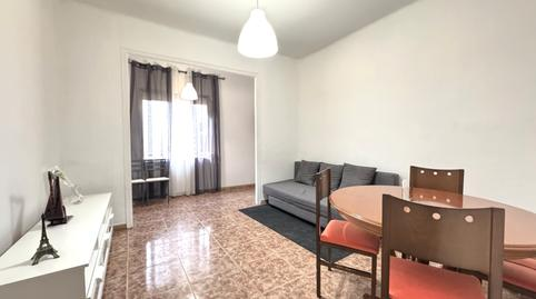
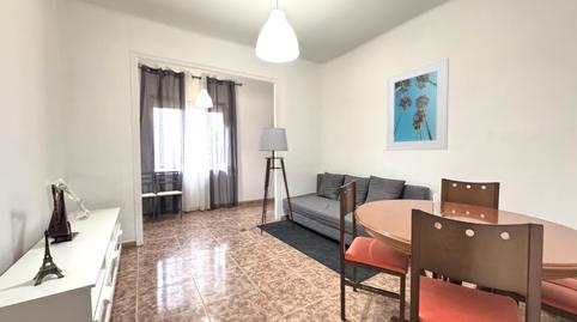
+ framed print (413, 109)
+ floor lamp (266, 178)
